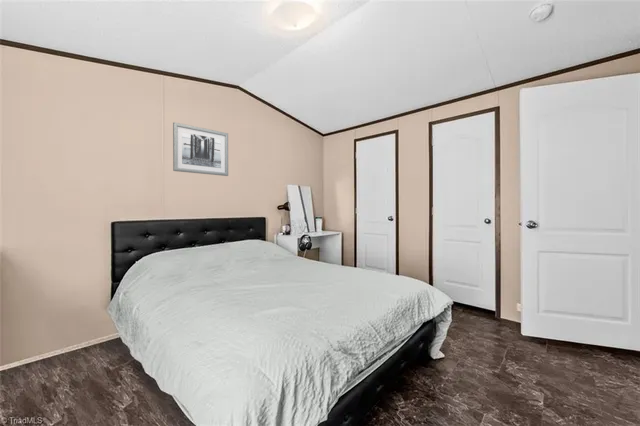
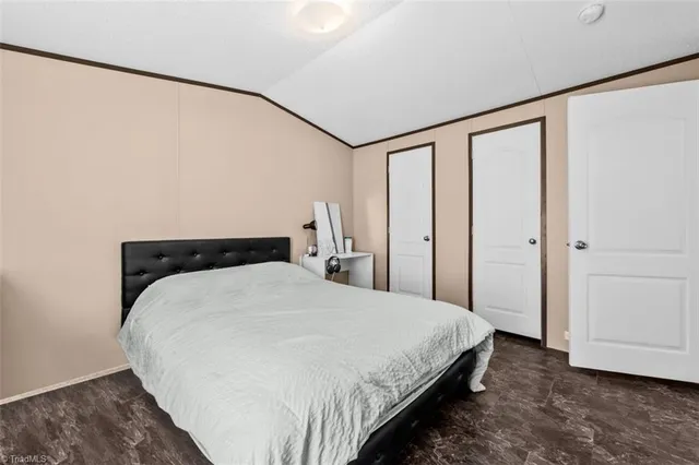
- wall art (202, 150)
